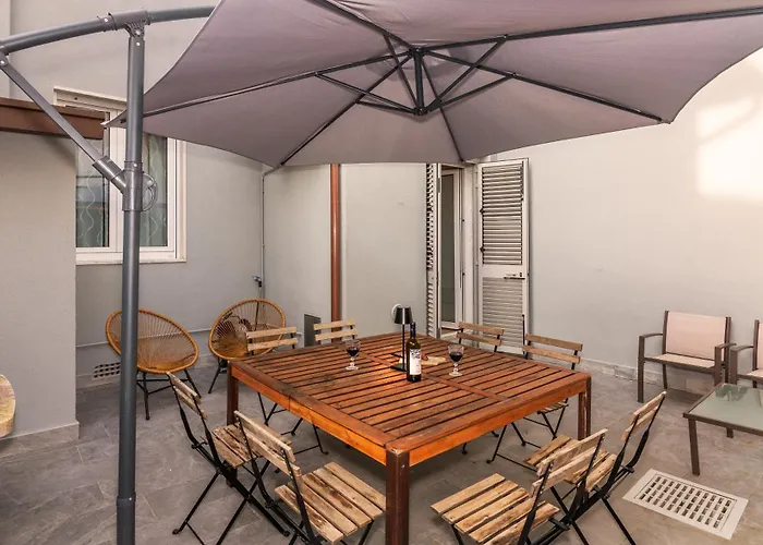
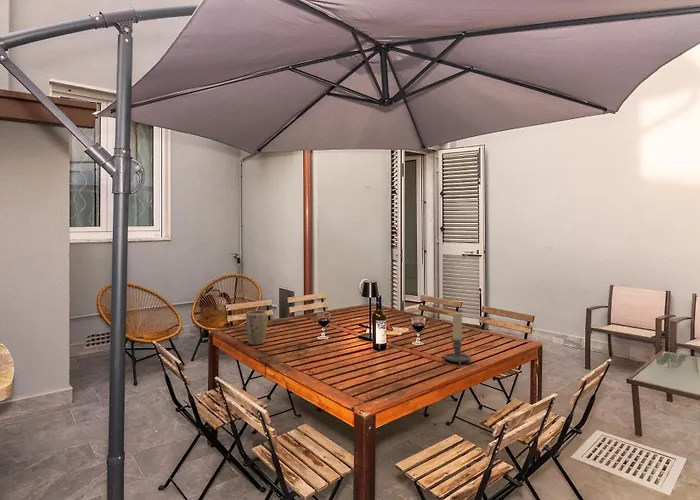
+ plant pot (256, 327)
+ candle holder (457, 336)
